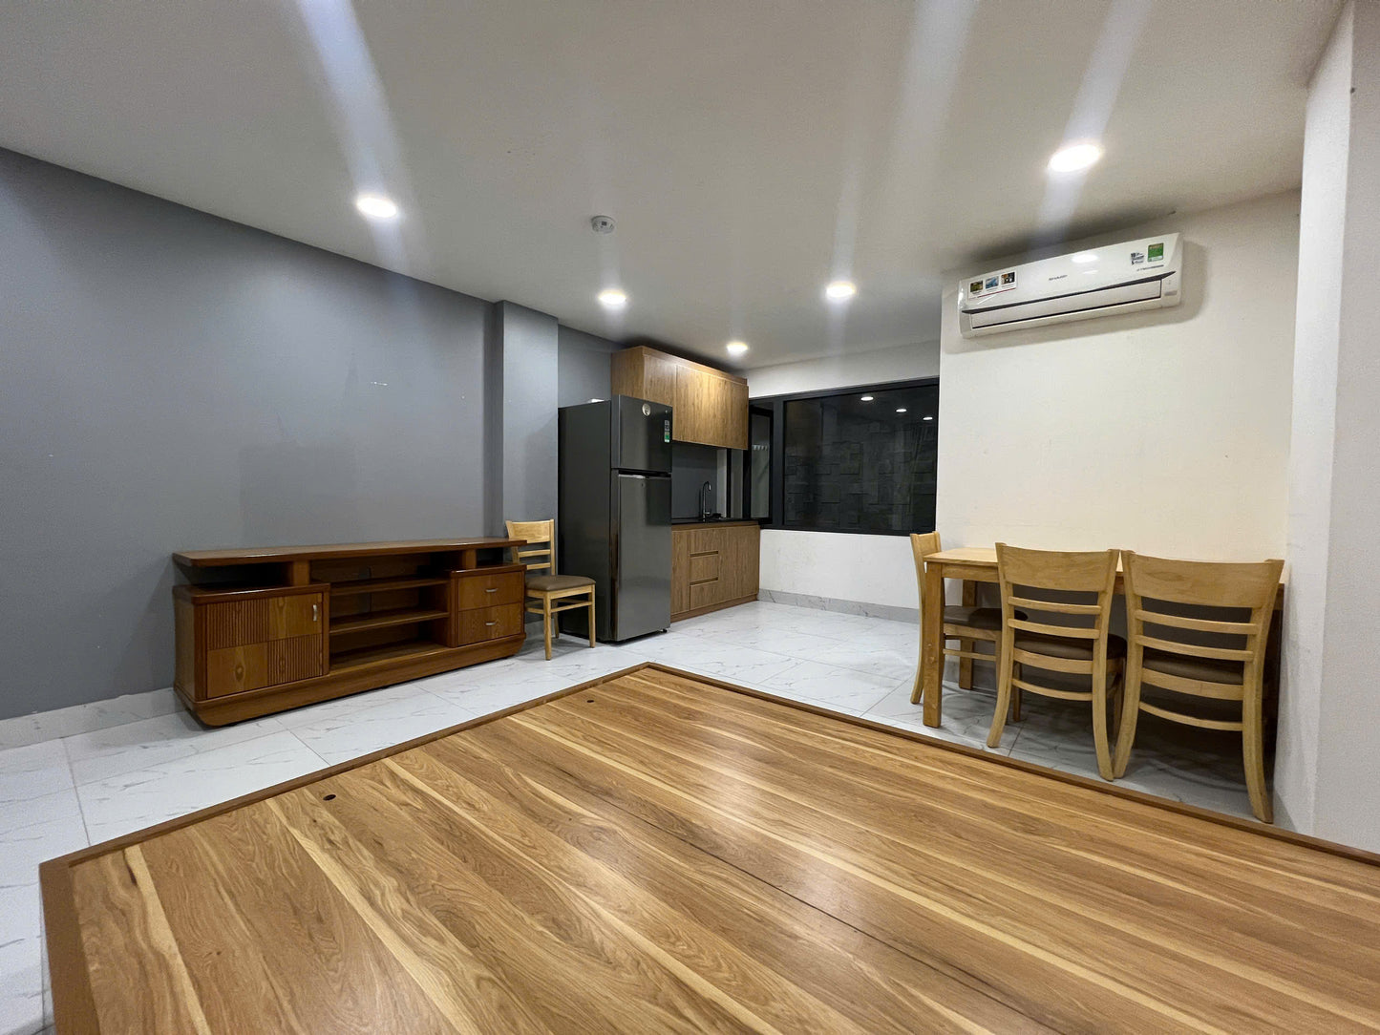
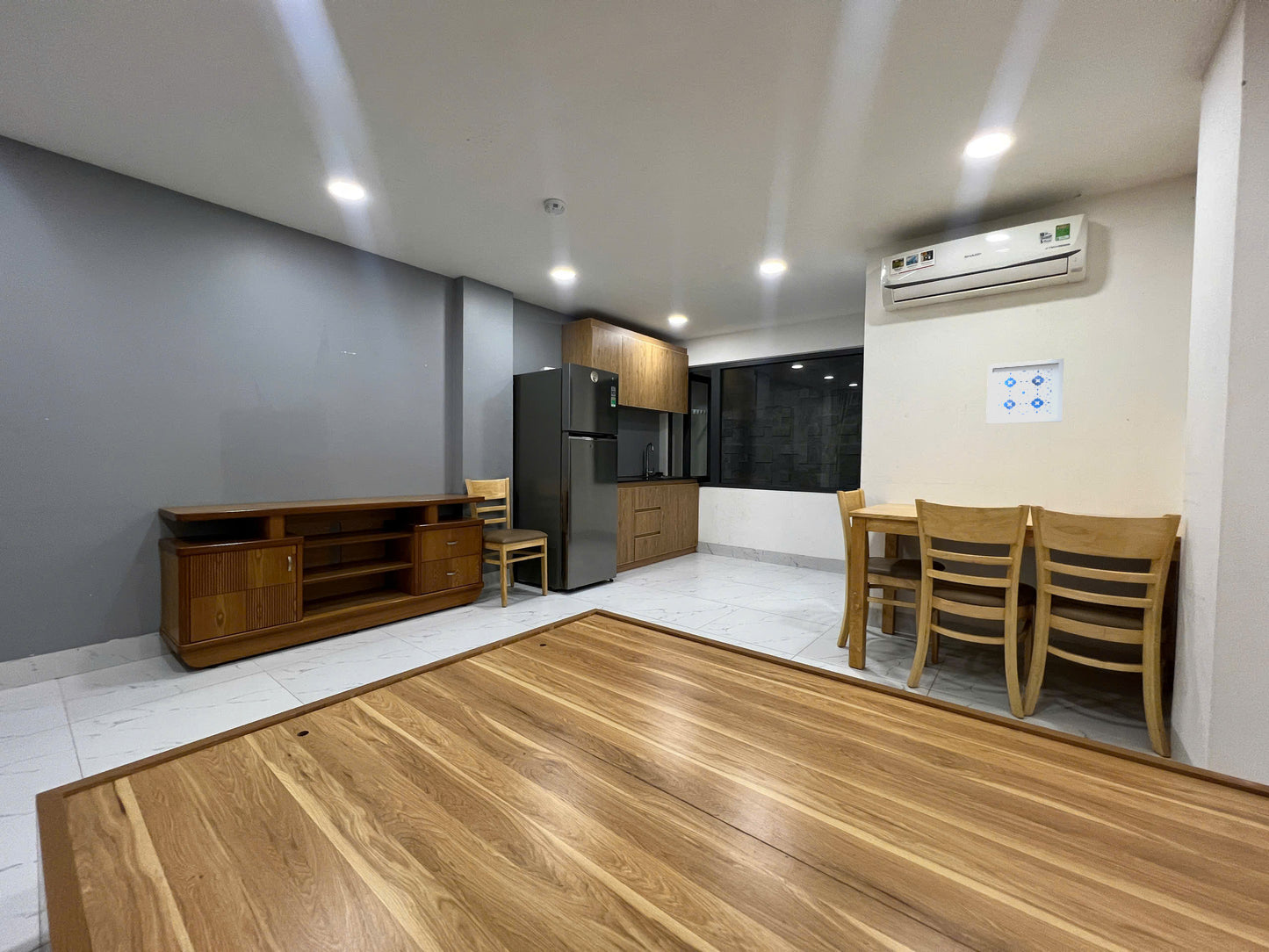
+ wall art (1023, 392)
